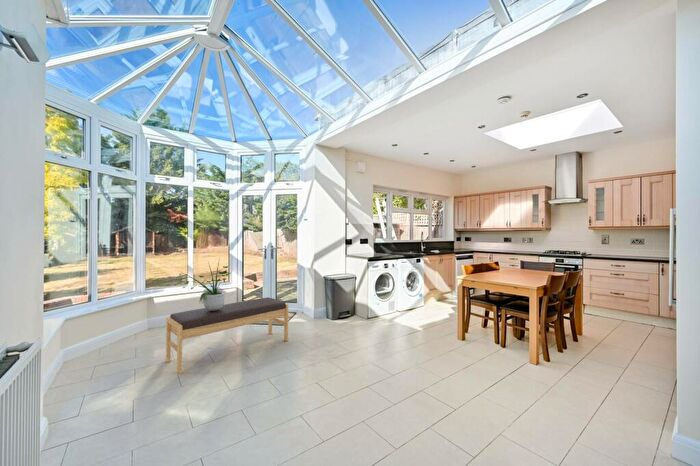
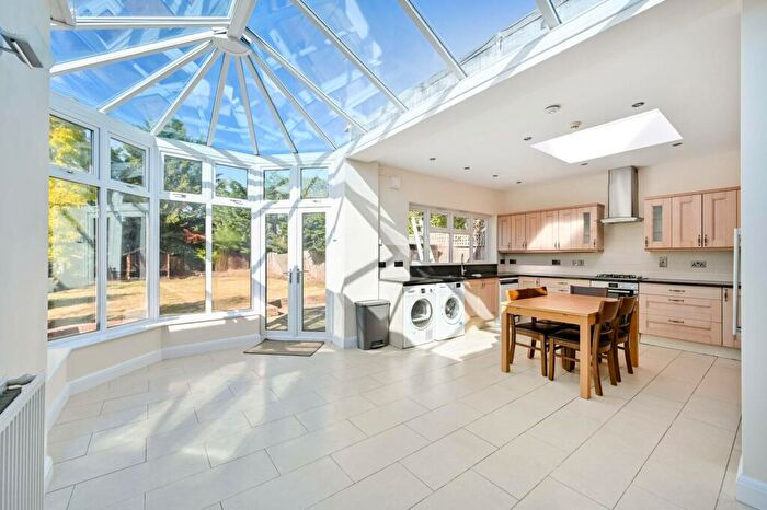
- potted plant (207, 283)
- bench (232, 327)
